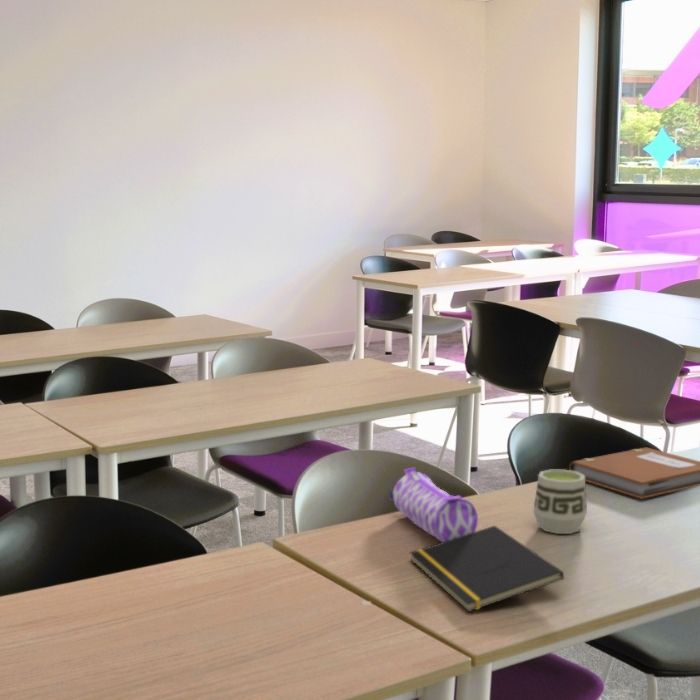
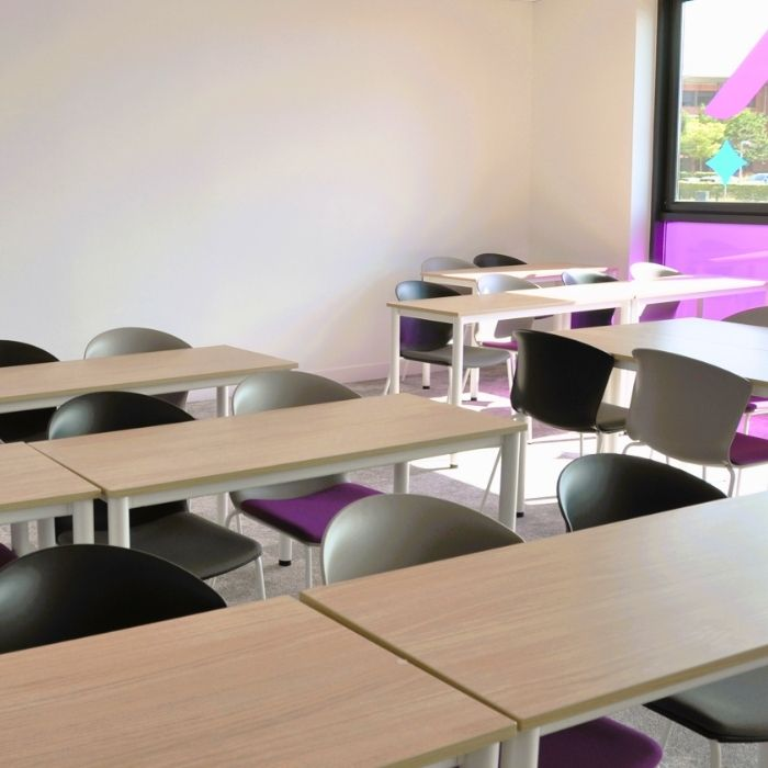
- pencil case (434, 505)
- notebook (643, 470)
- cup (560, 501)
- notepad (482, 565)
